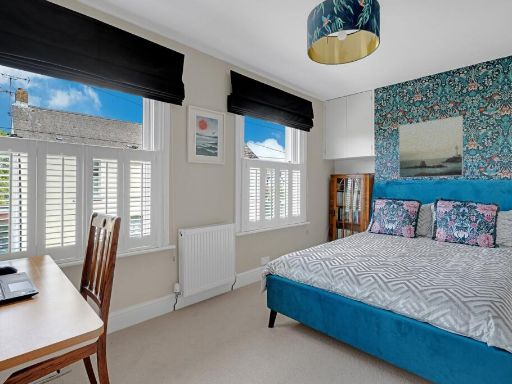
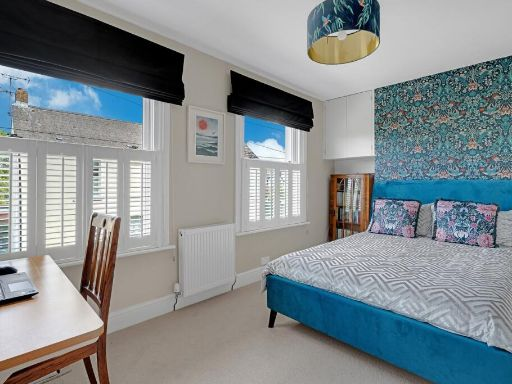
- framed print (428, 149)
